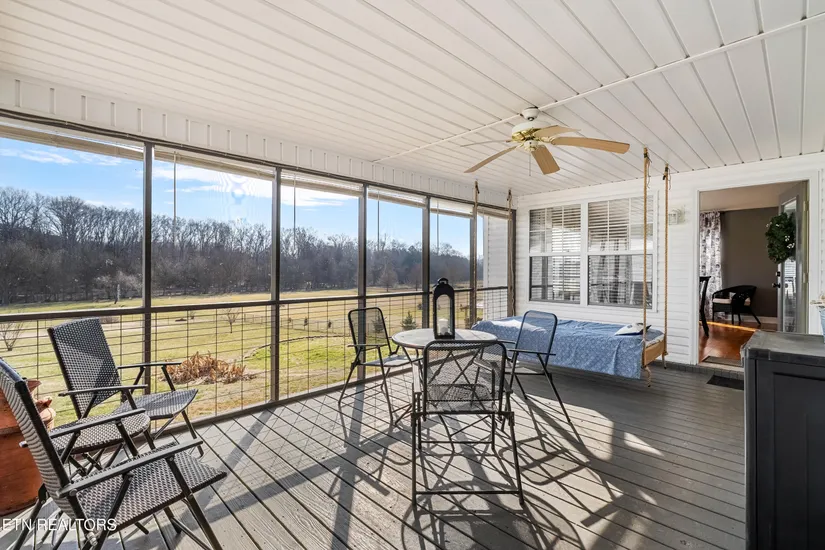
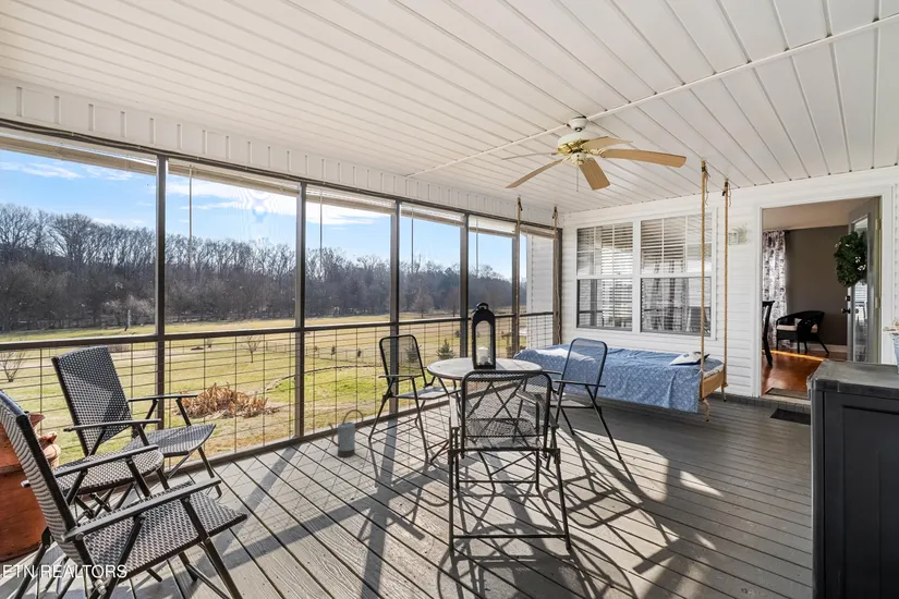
+ watering can (345, 432)
